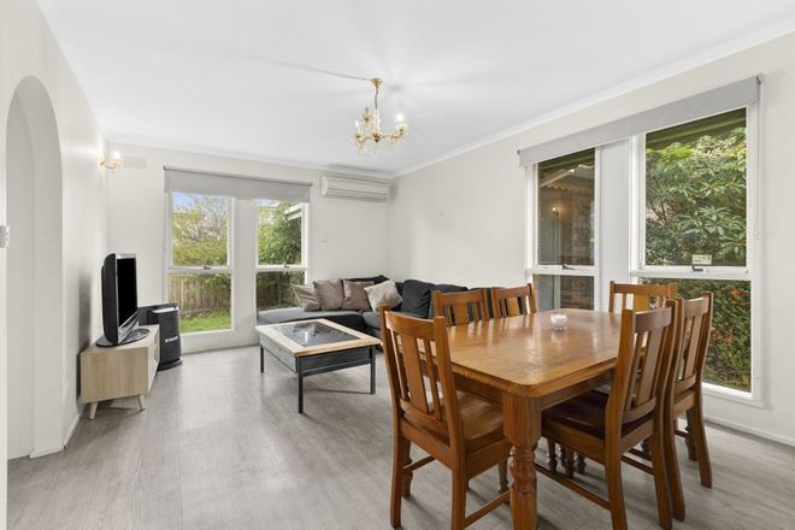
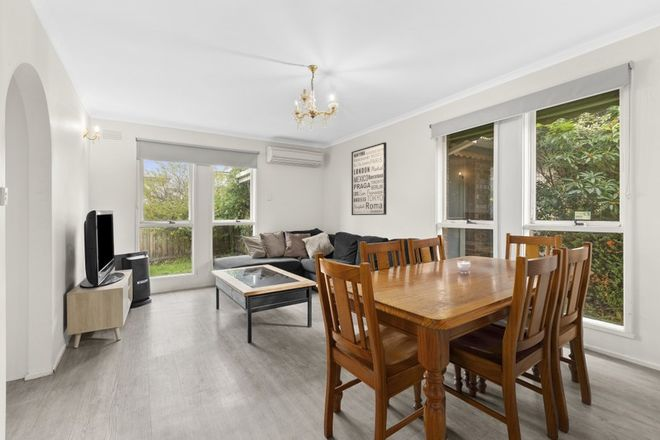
+ wall art (367, 181)
